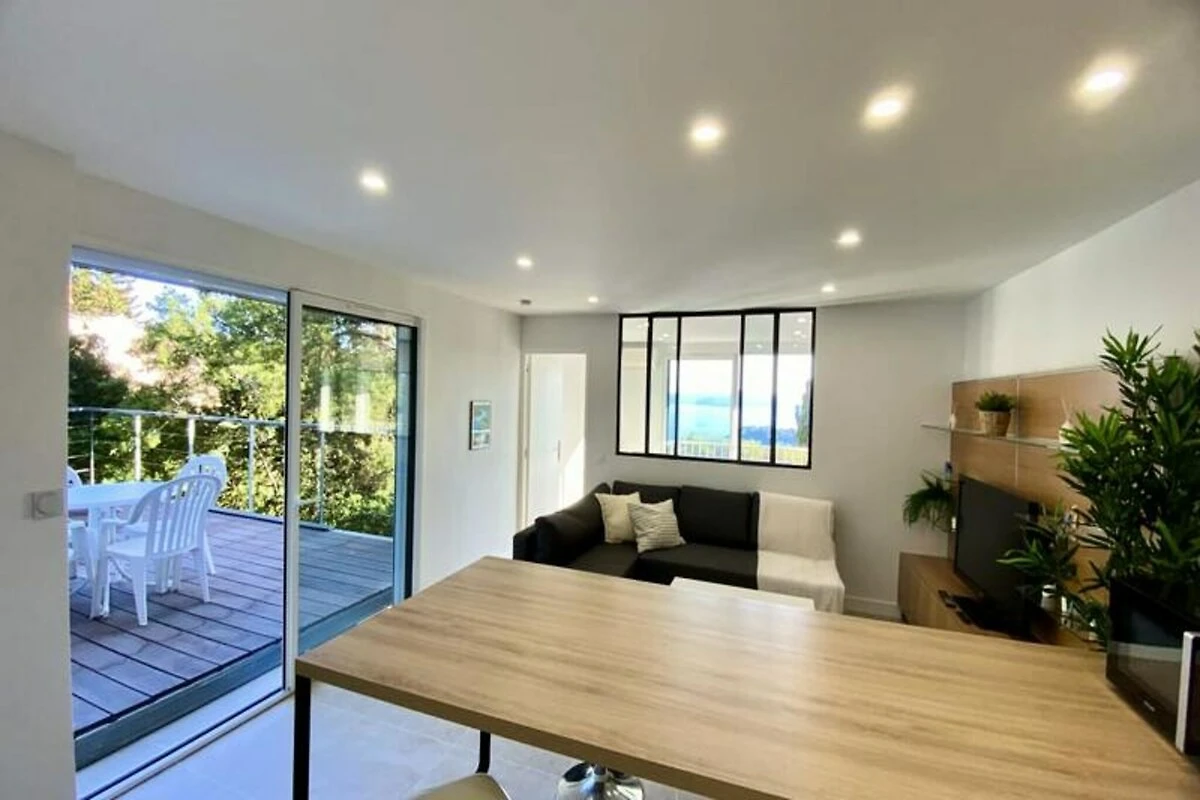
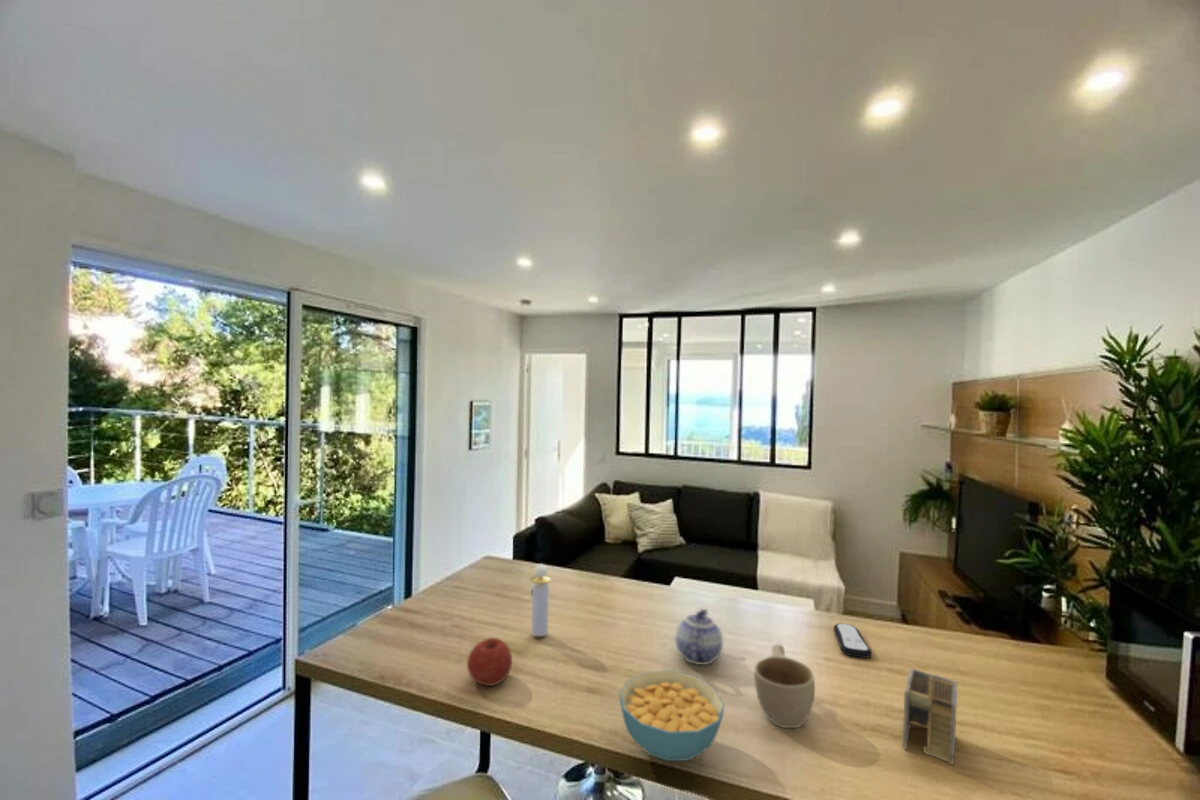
+ fruit (489, 658)
+ cereal bowl (670, 723)
+ teapot (699, 634)
+ perfume bottle (540, 599)
+ cup (784, 686)
+ remote control (850, 639)
+ napkin holder (930, 704)
